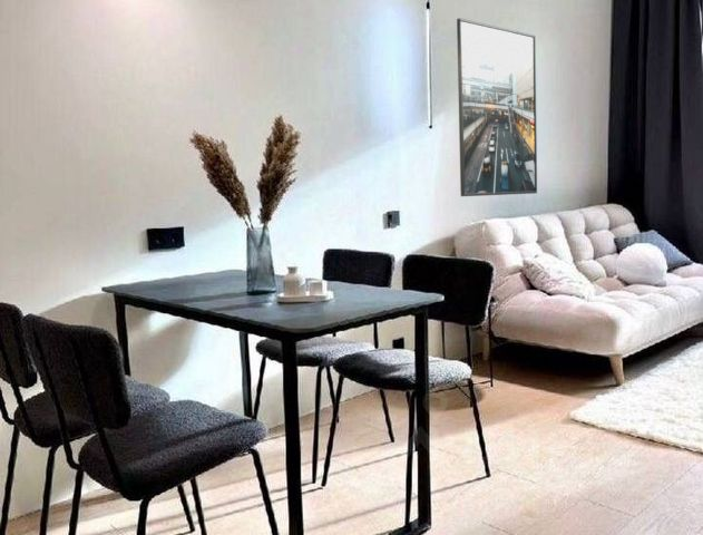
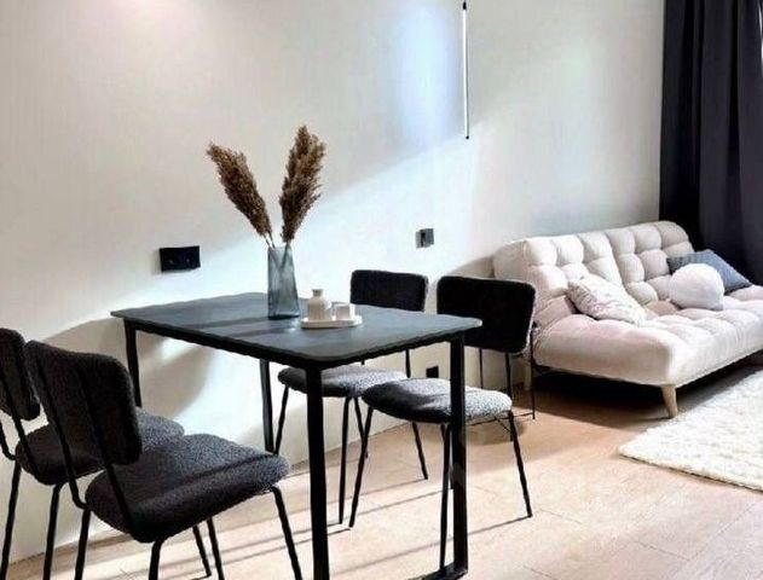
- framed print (499, 111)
